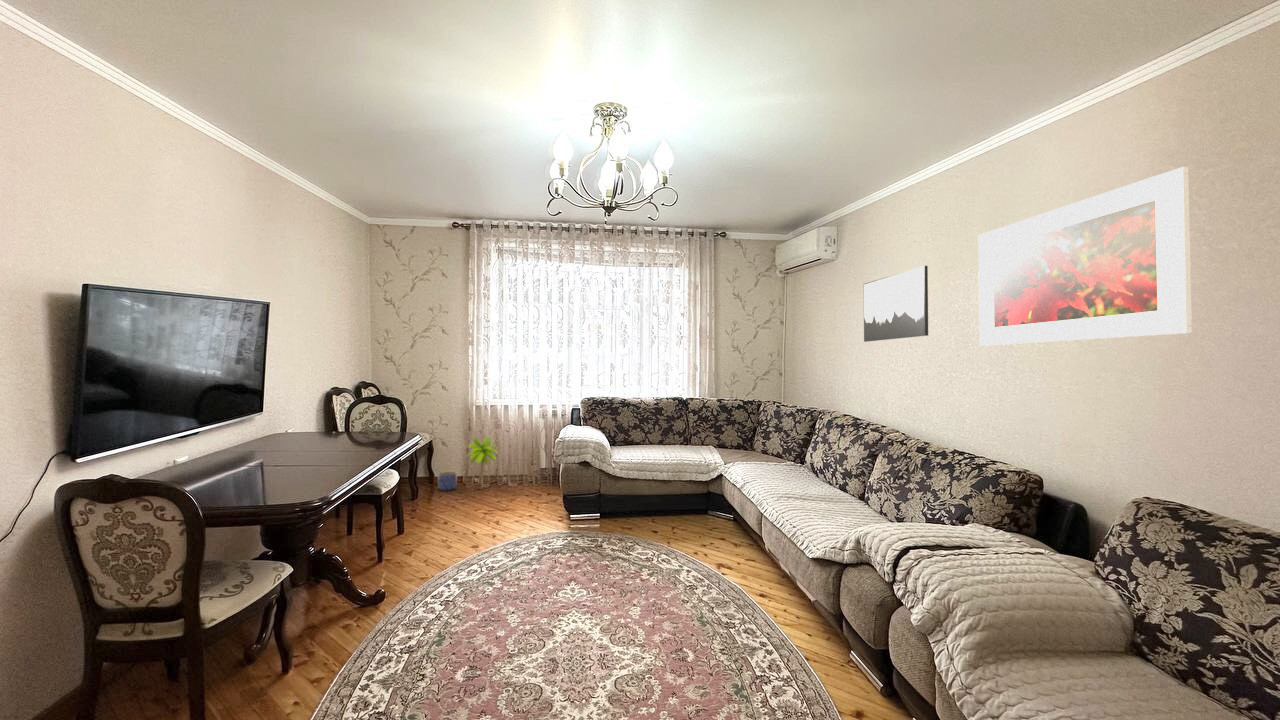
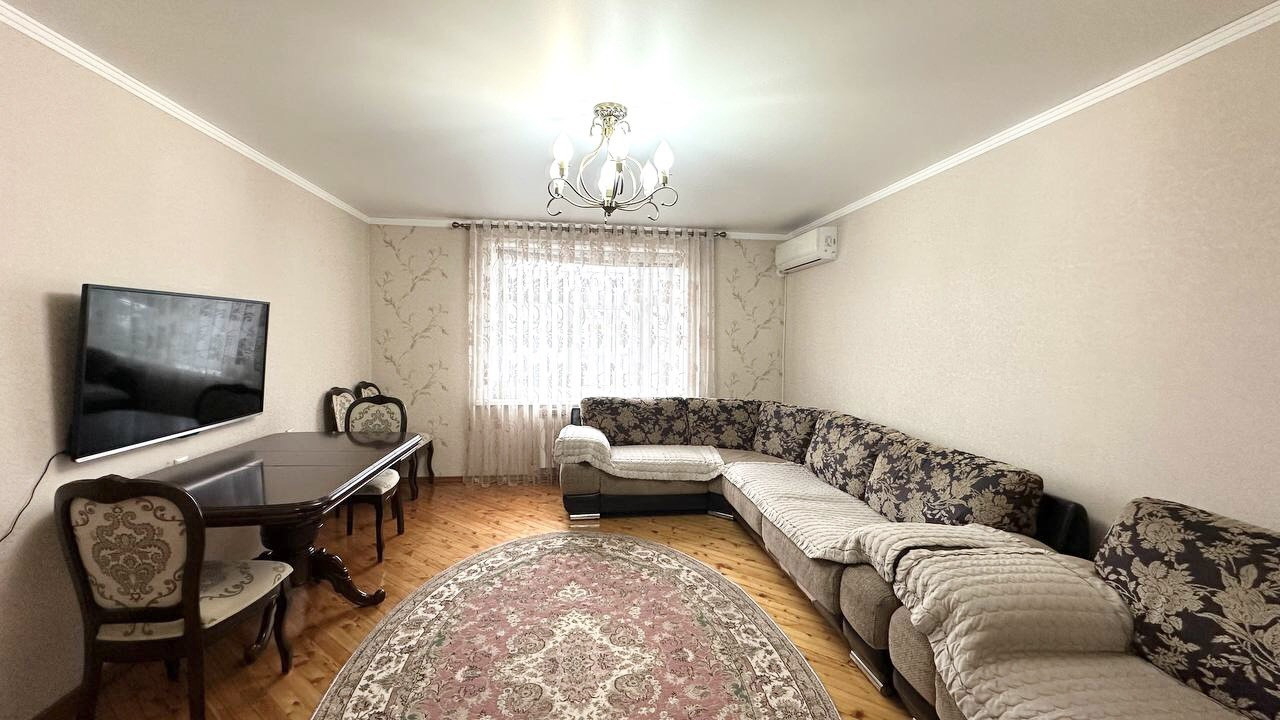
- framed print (1062, 274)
- wall art (892, 307)
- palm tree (482, 462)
- planter (447, 481)
